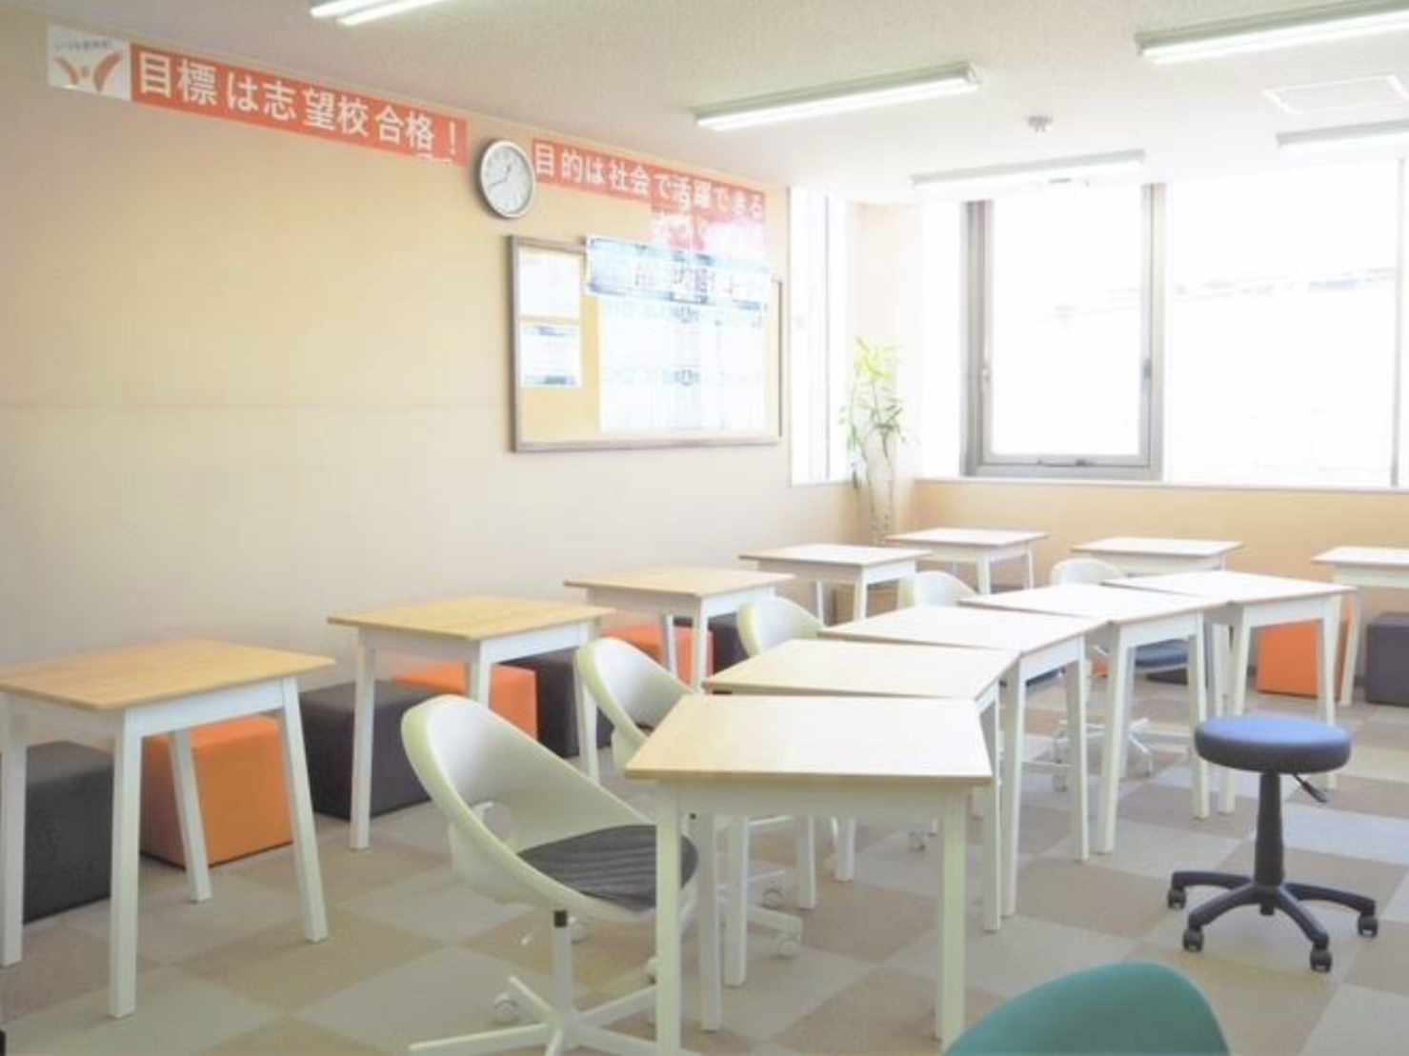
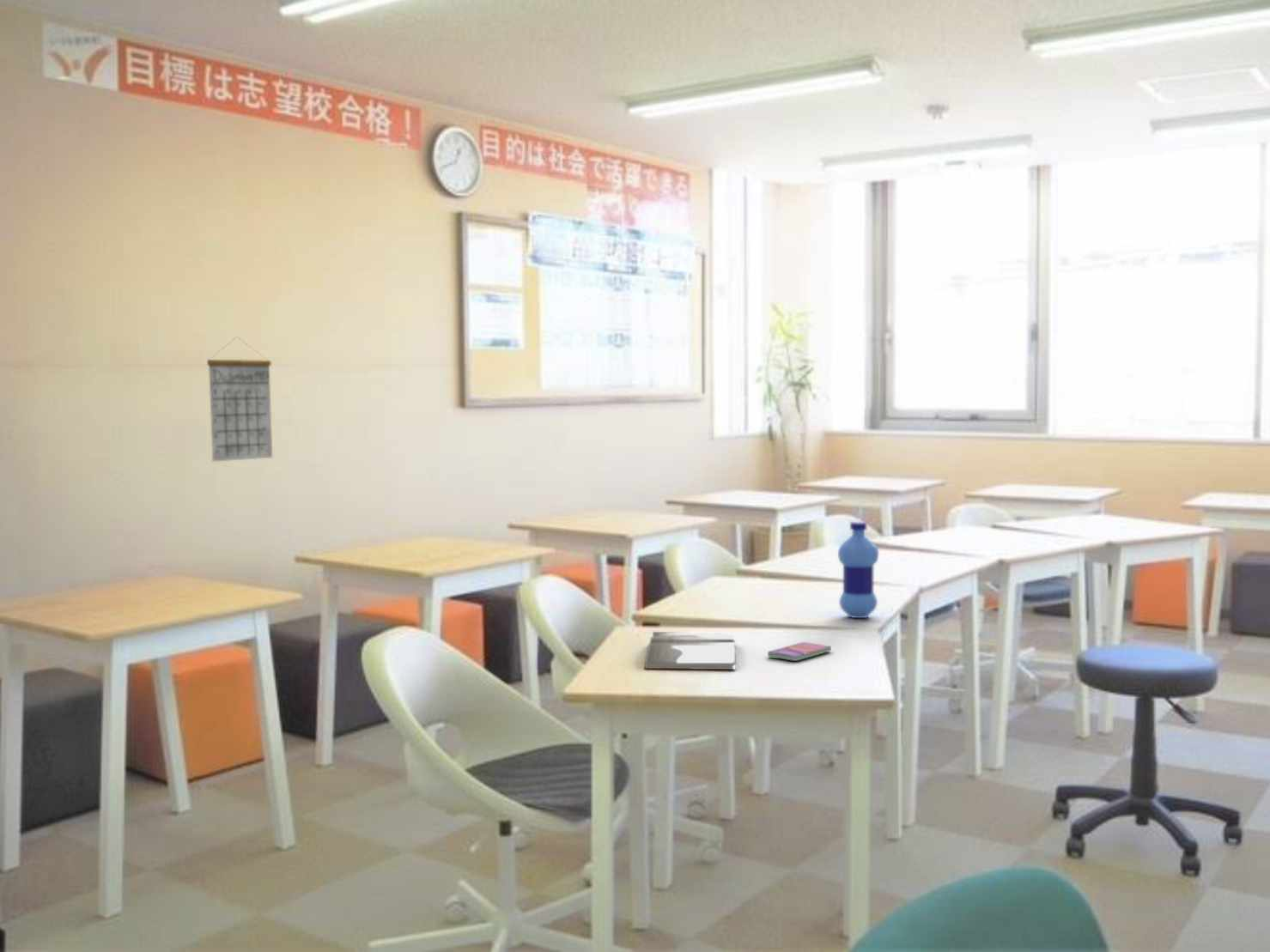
+ water bottle (858, 569)
+ calendar (240, 397)
+ hardback book (691, 648)
+ smartphone (799, 651)
